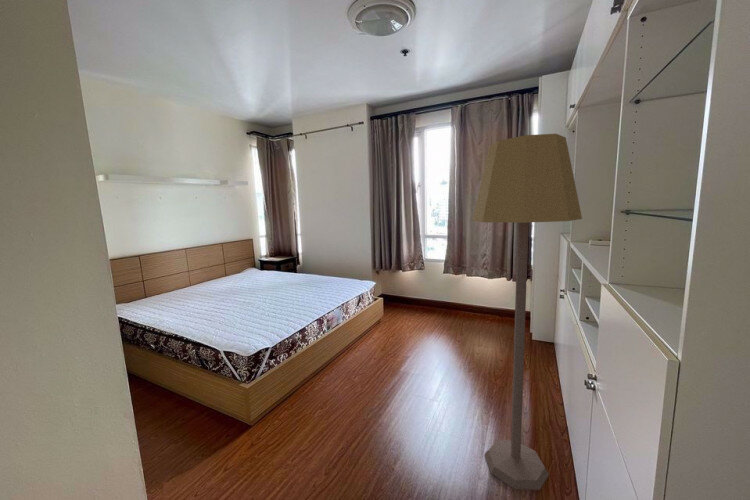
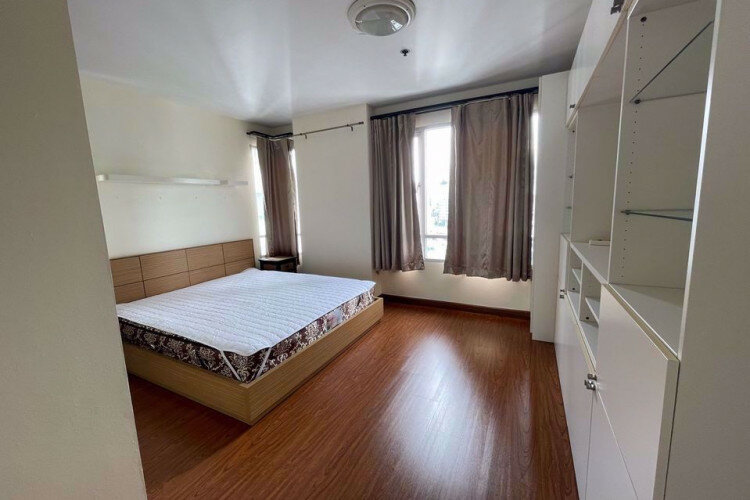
- lamp (520, 315)
